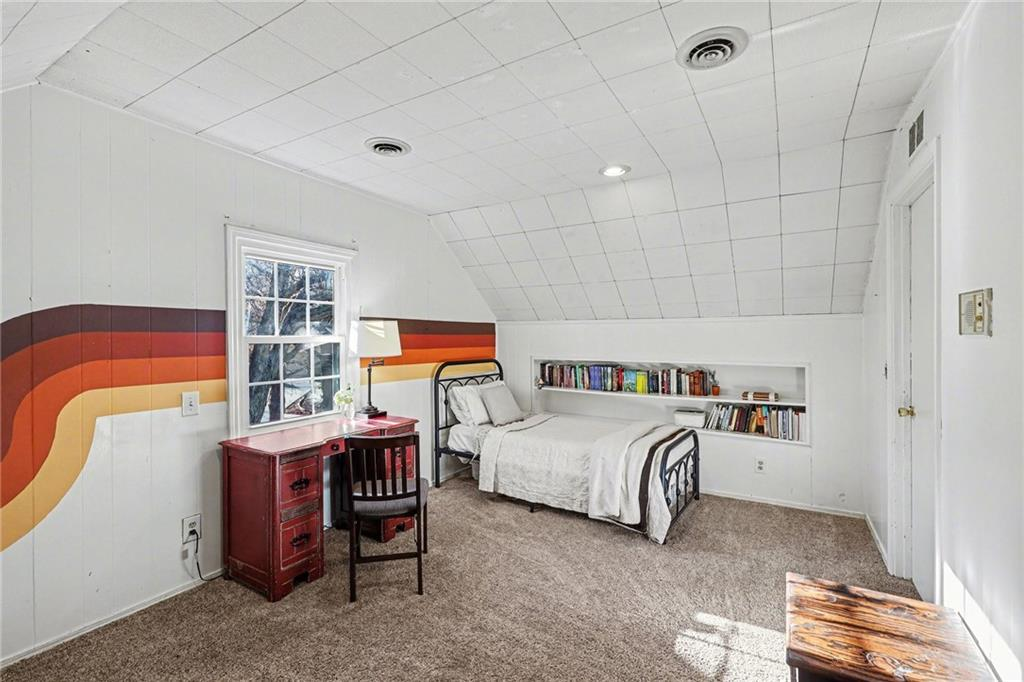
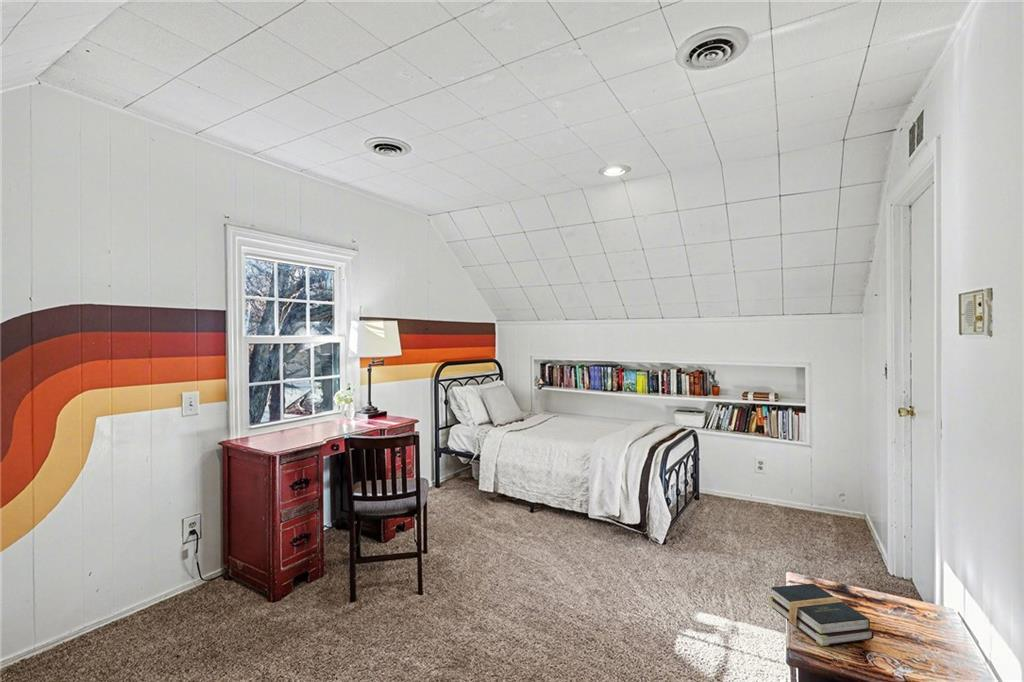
+ hardback book (817, 611)
